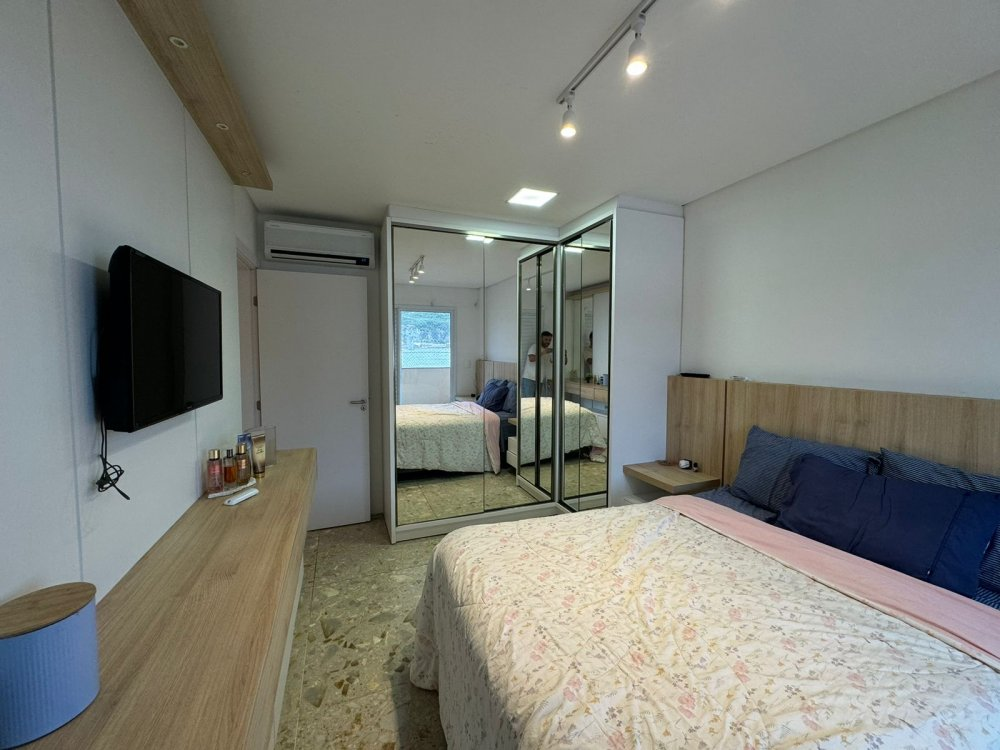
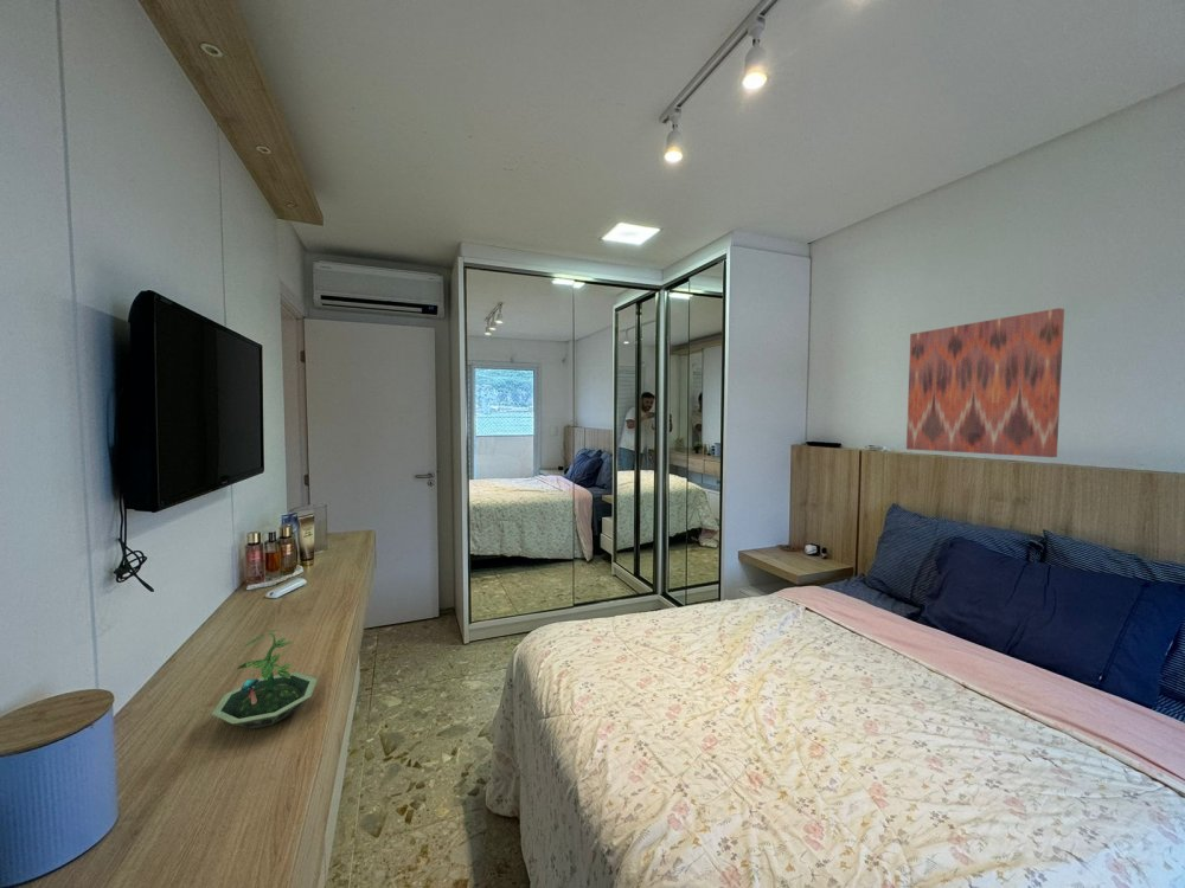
+ terrarium (268, 651)
+ wall art (974, 387)
